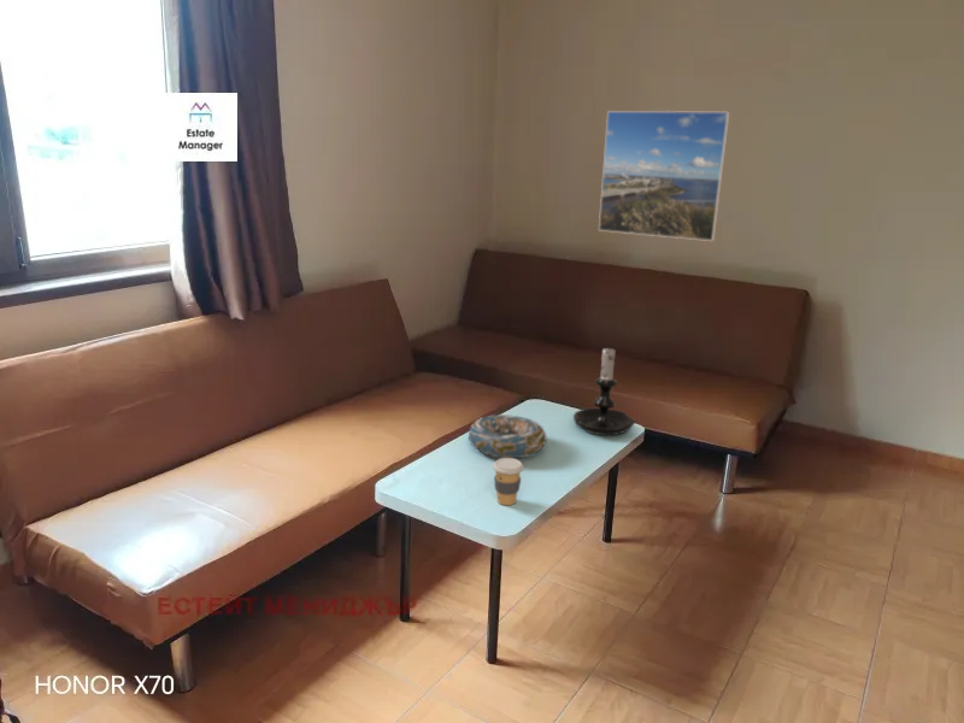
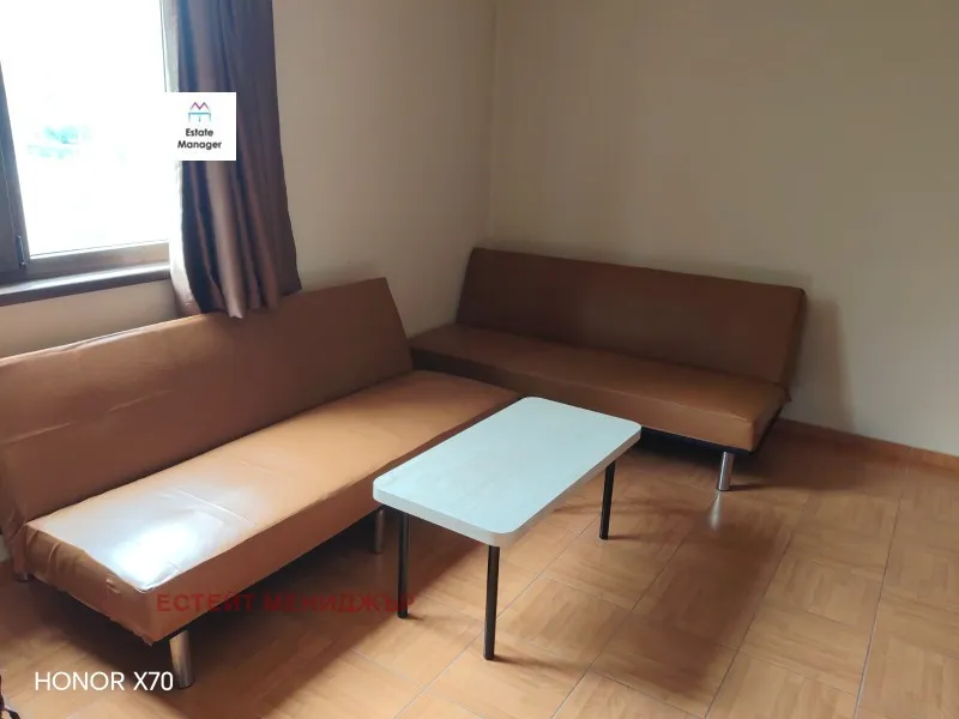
- decorative bowl (506, 435)
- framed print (659, 175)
- coffee cup (507, 482)
- candle holder (606, 387)
